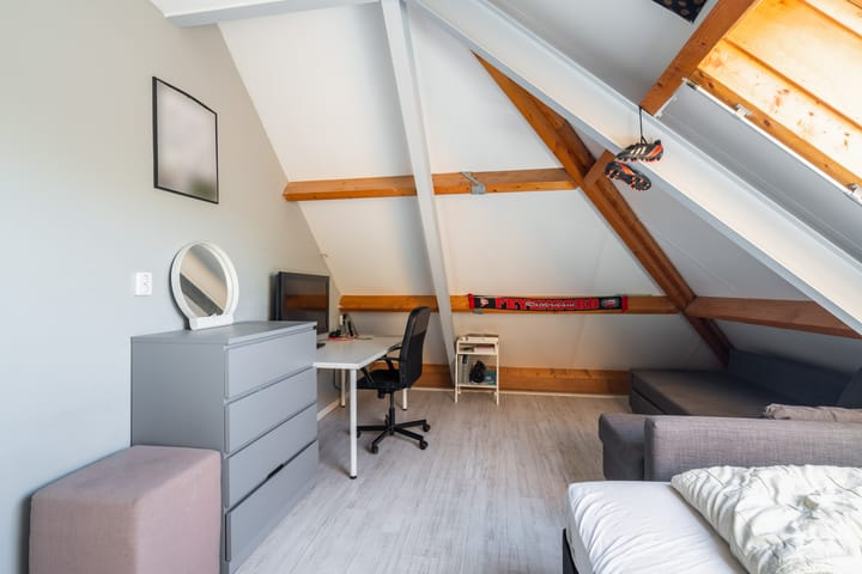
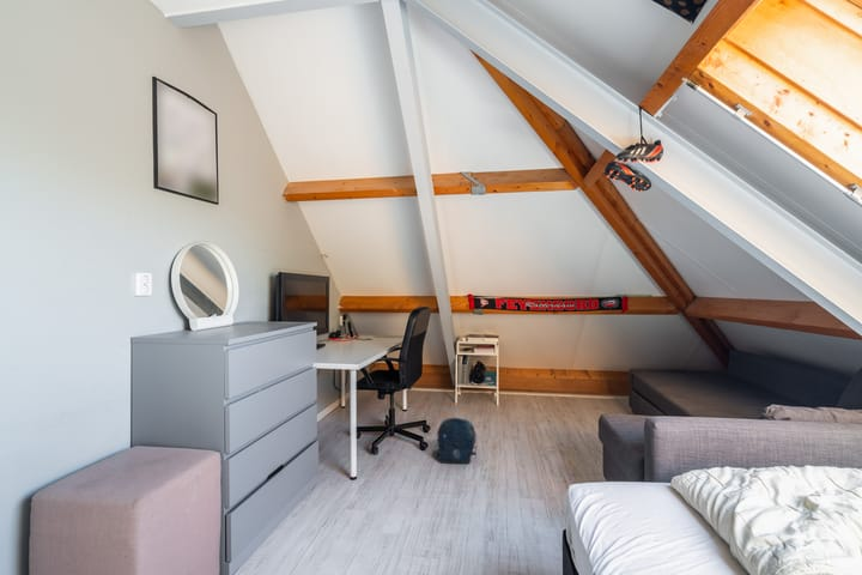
+ backpack (454, 435)
